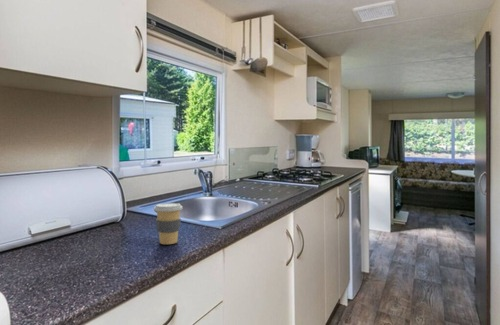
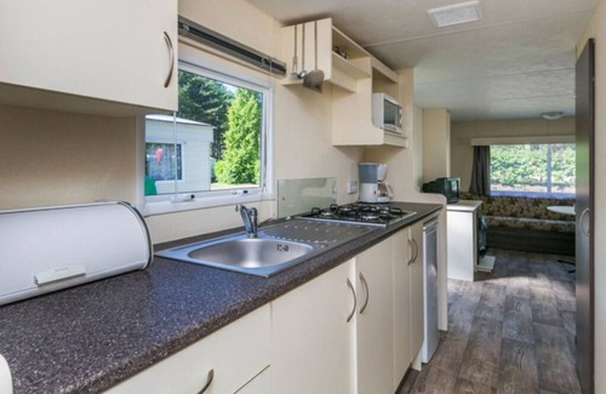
- coffee cup (168, 223)
